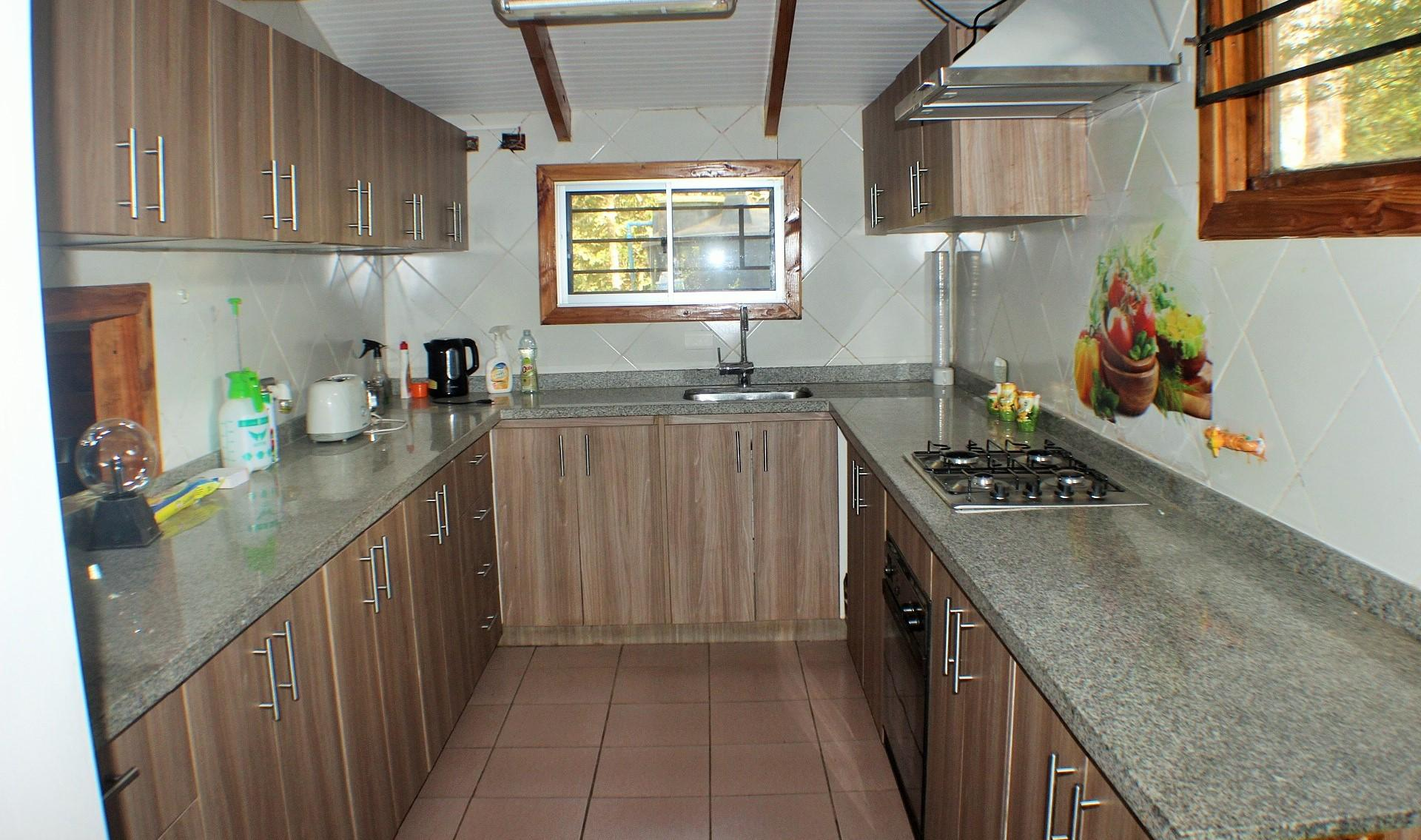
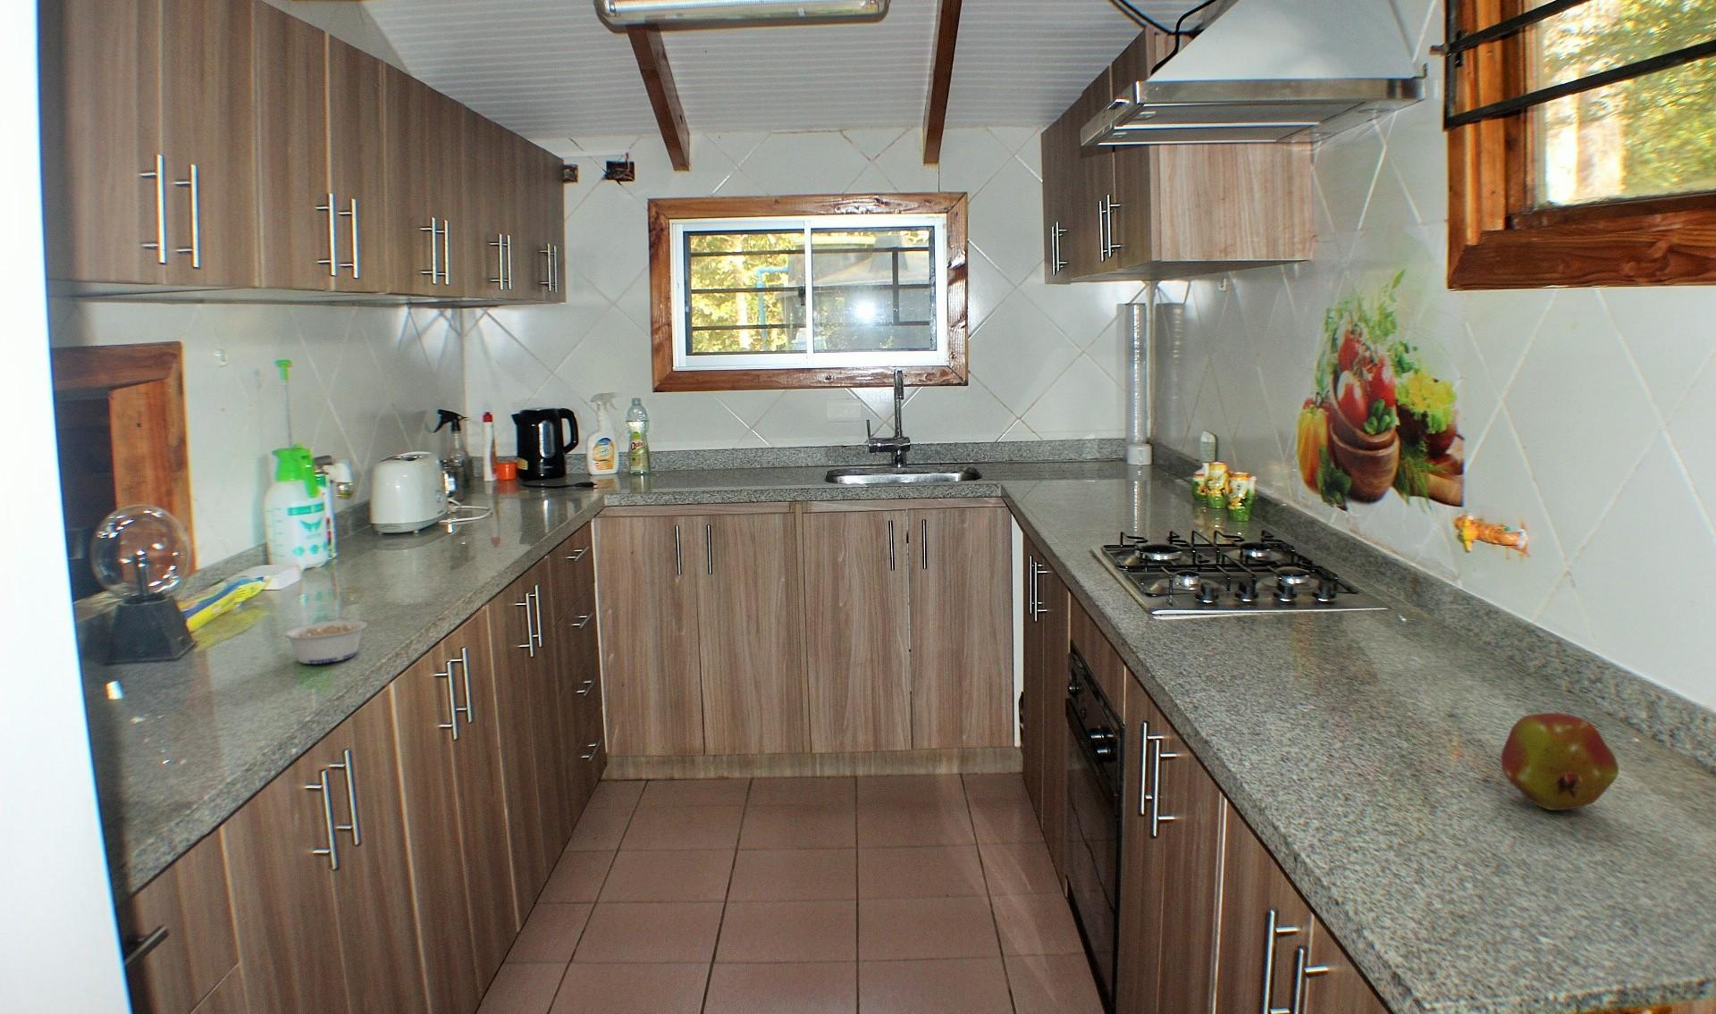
+ legume (325, 641)
+ fruit (1559, 765)
